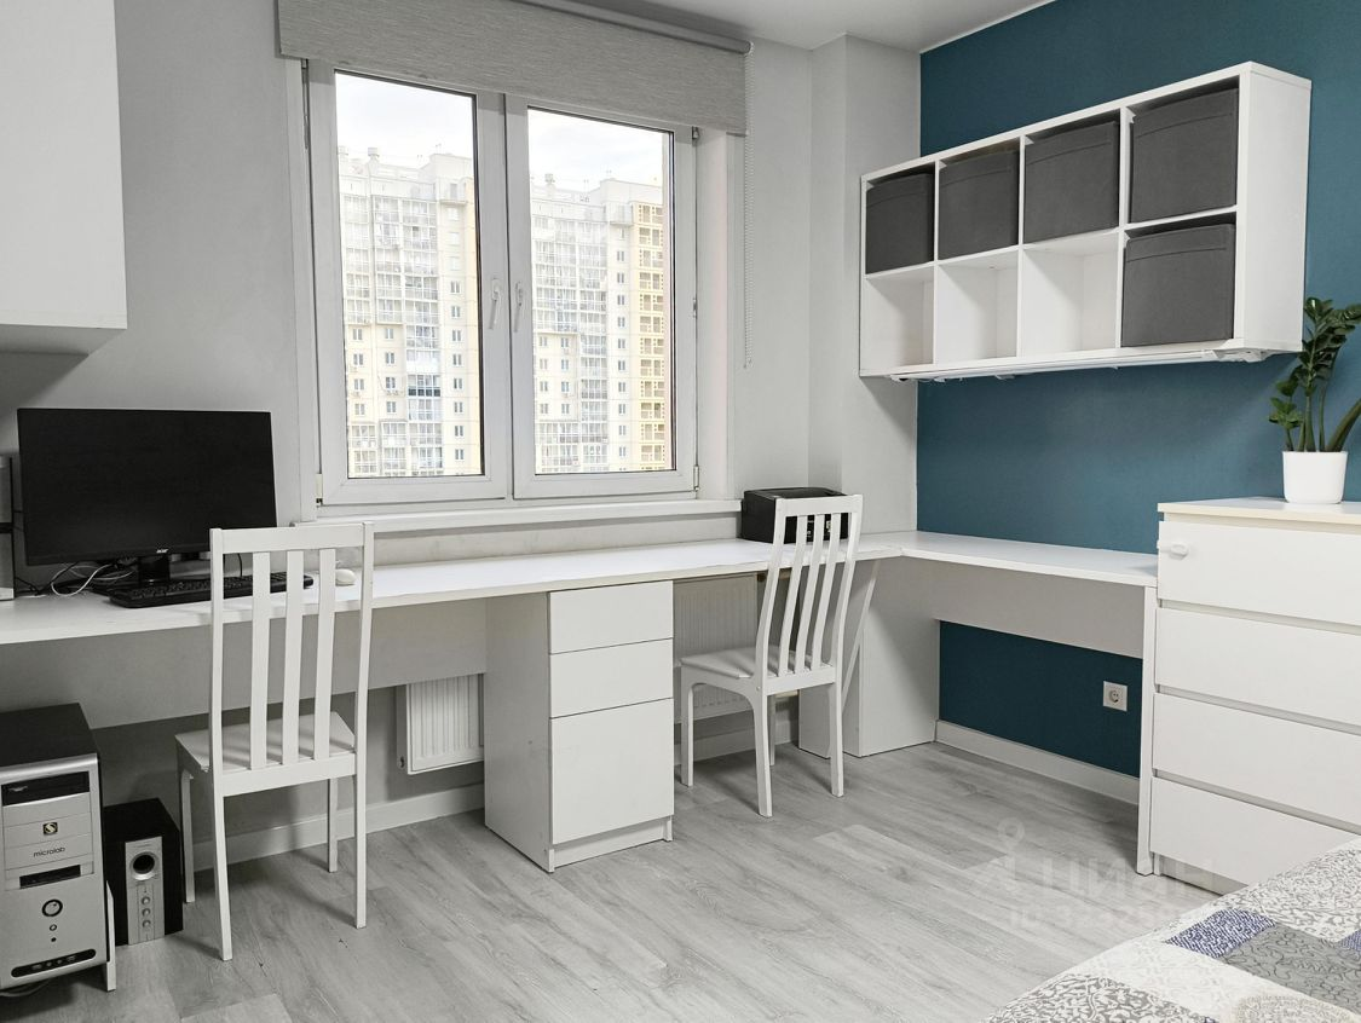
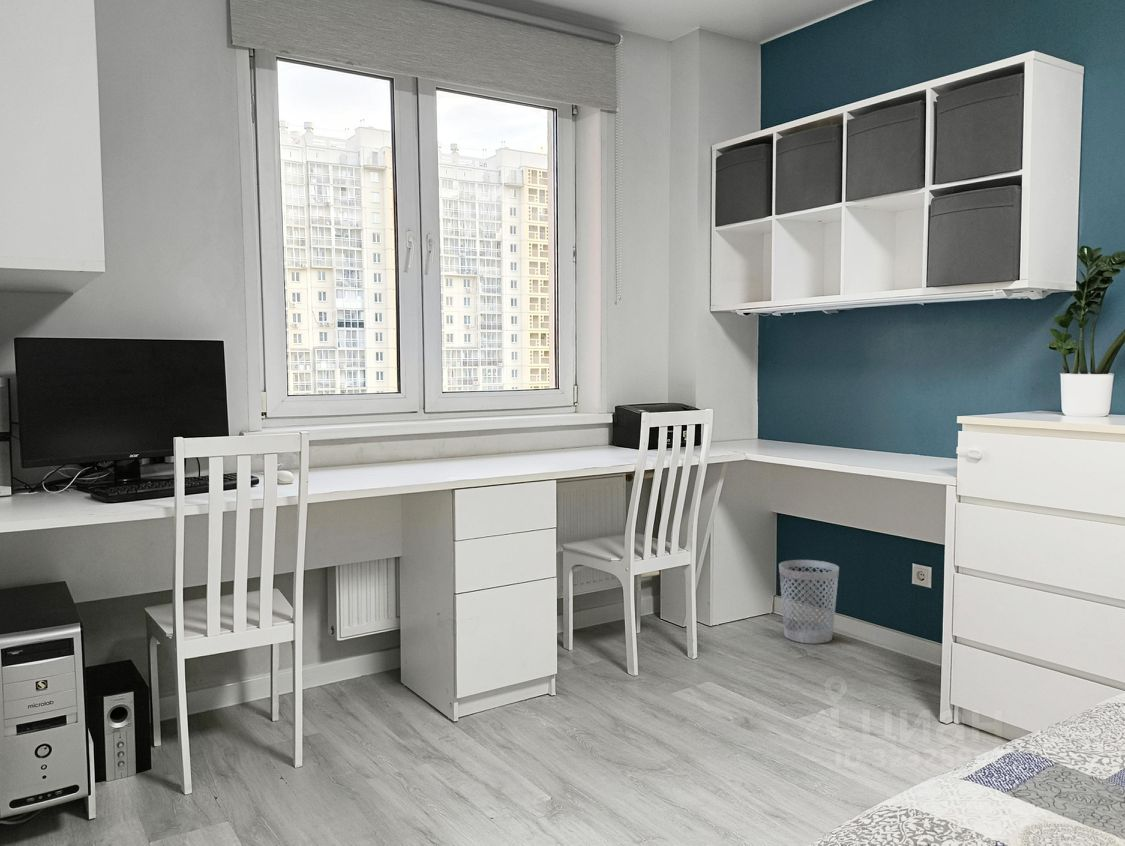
+ wastebasket (808, 601)
